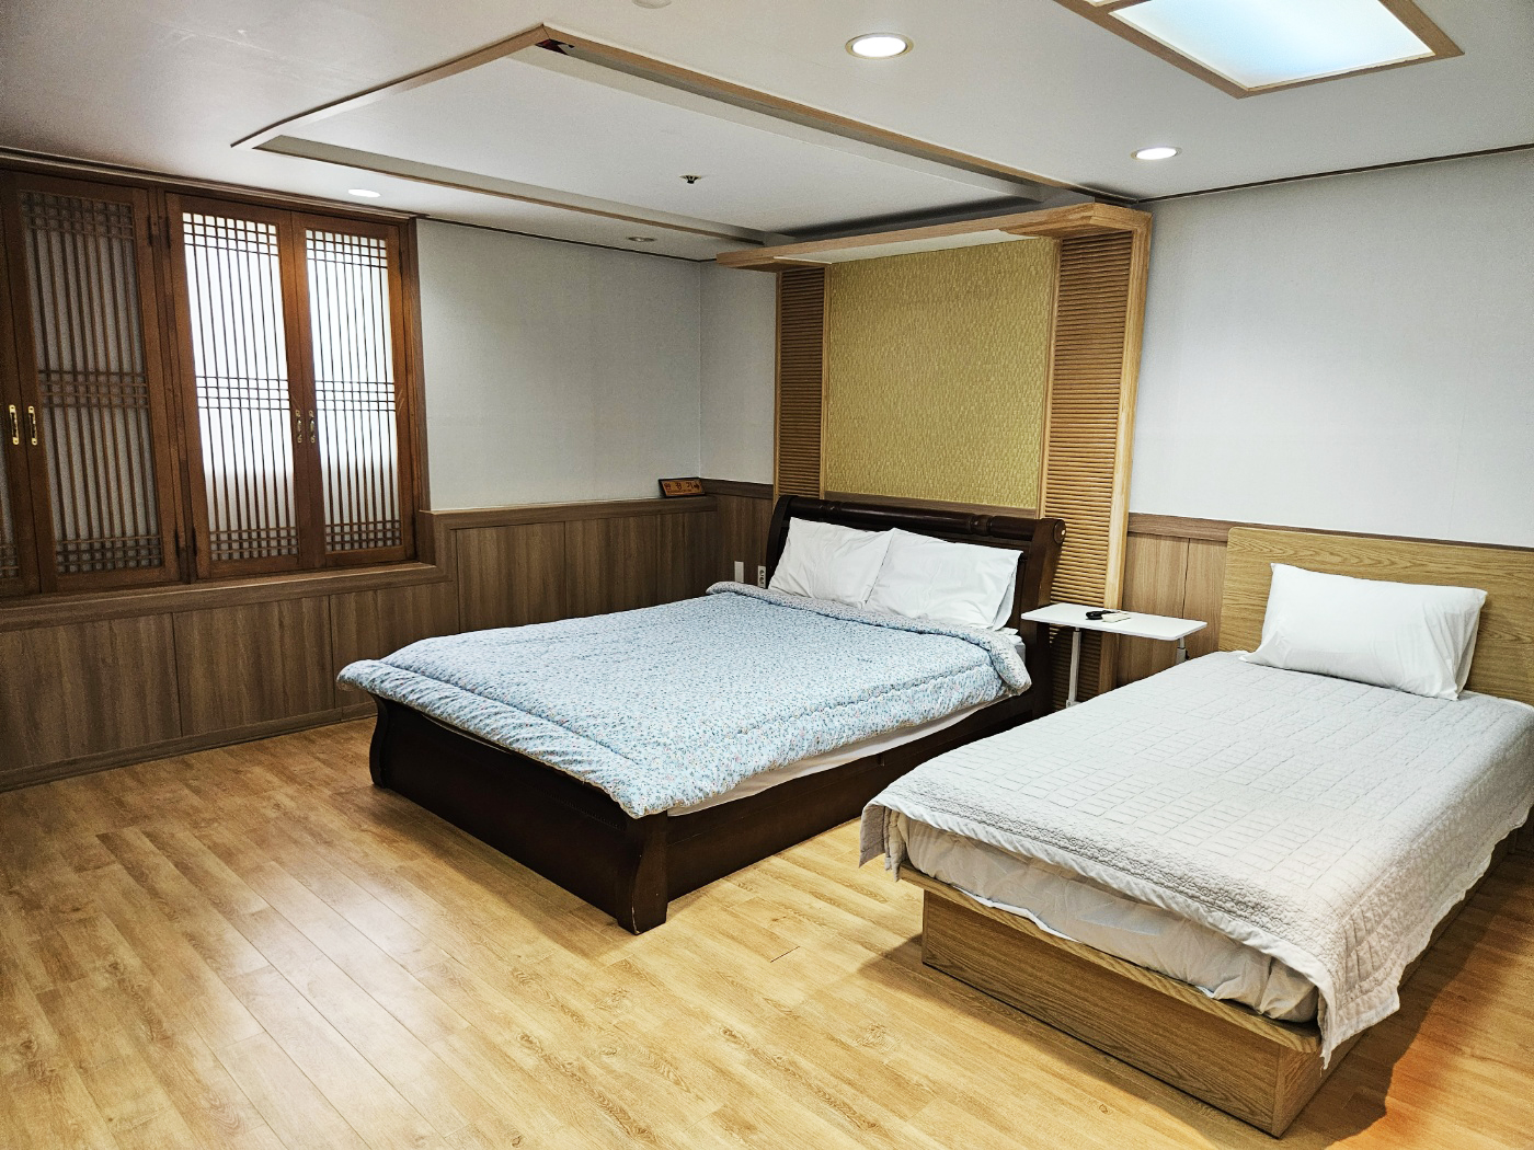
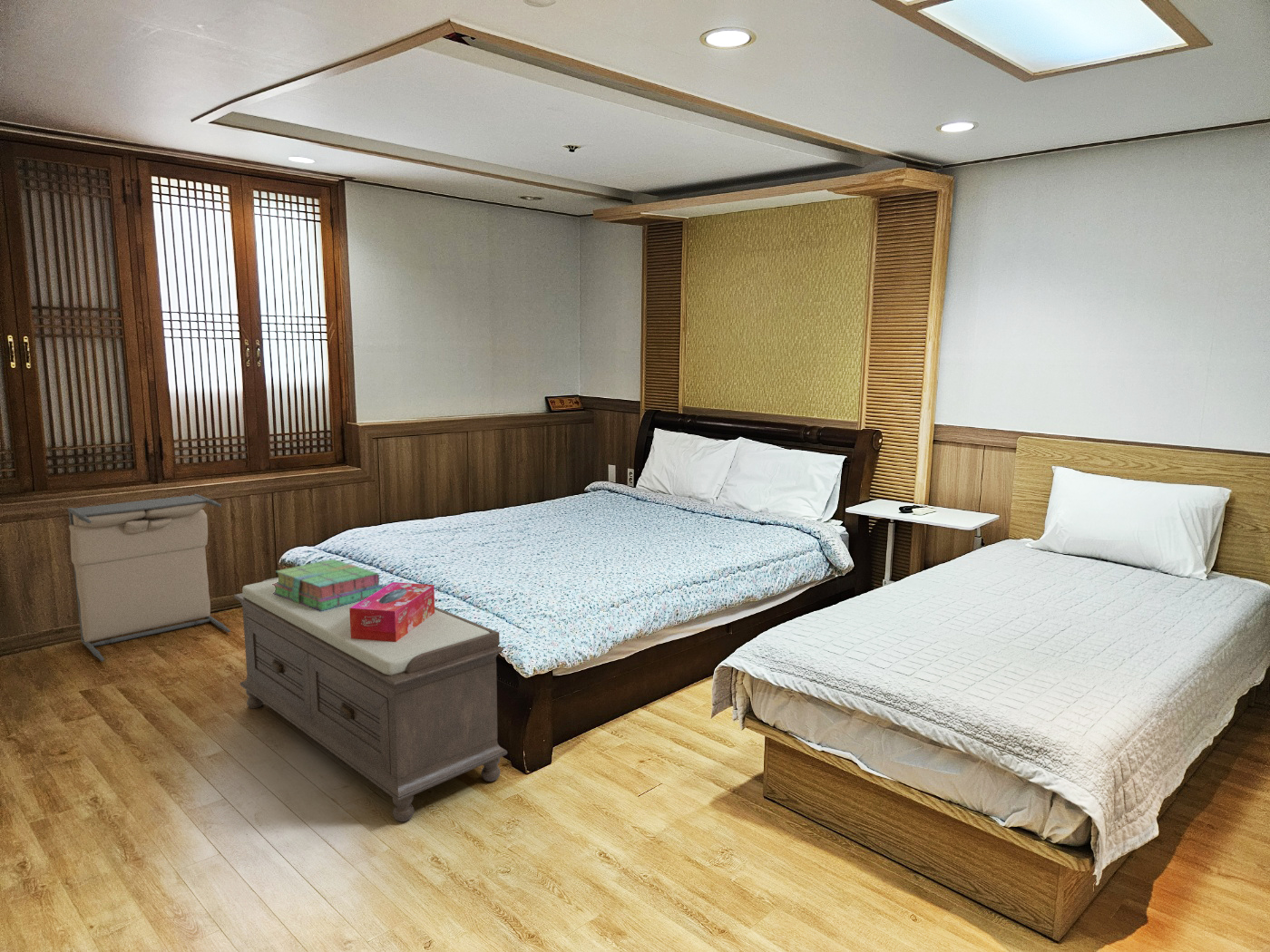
+ tissue box (394, 609)
+ stack of books (327, 582)
+ bench (360, 673)
+ laundry hamper (152, 572)
